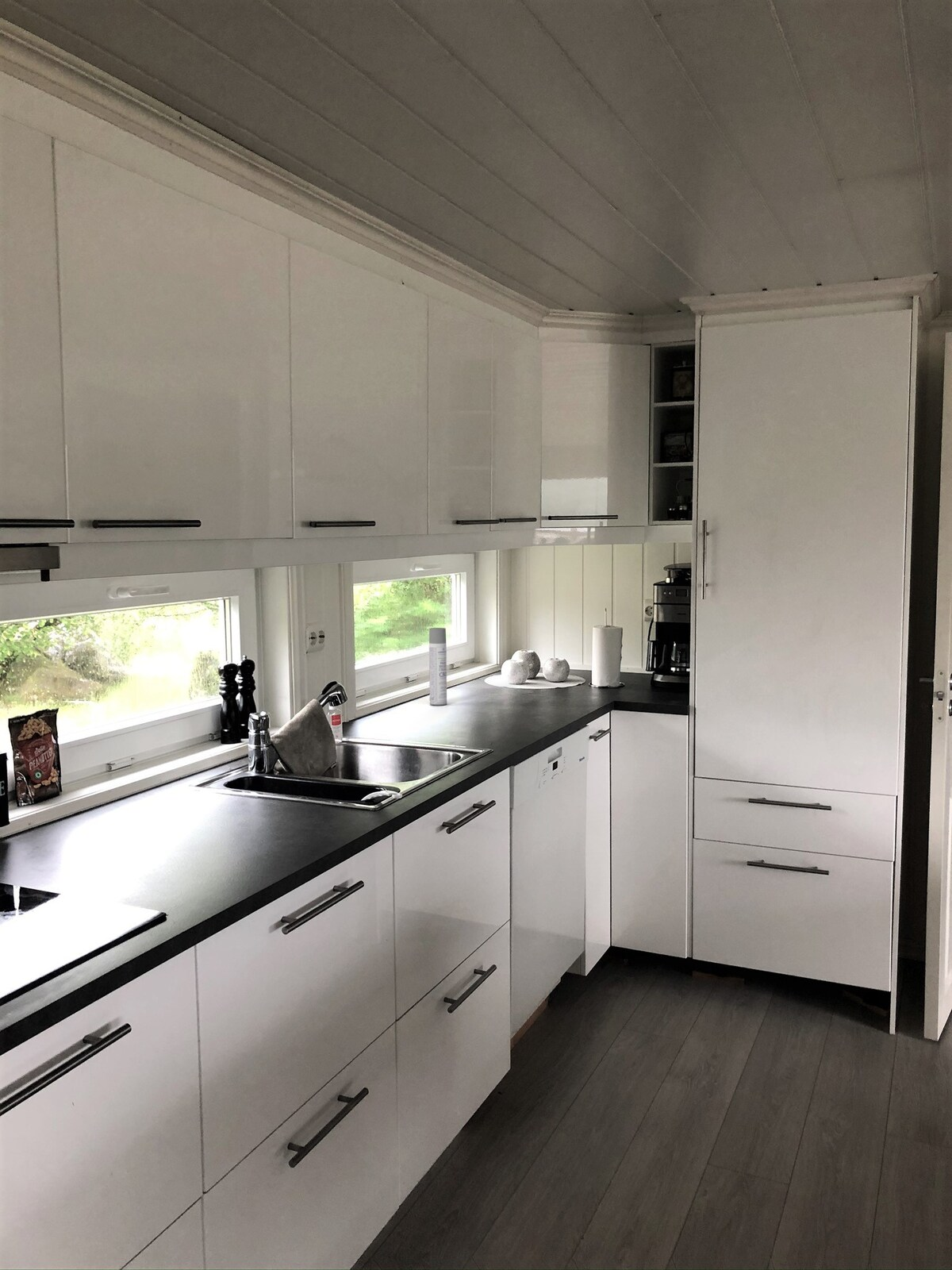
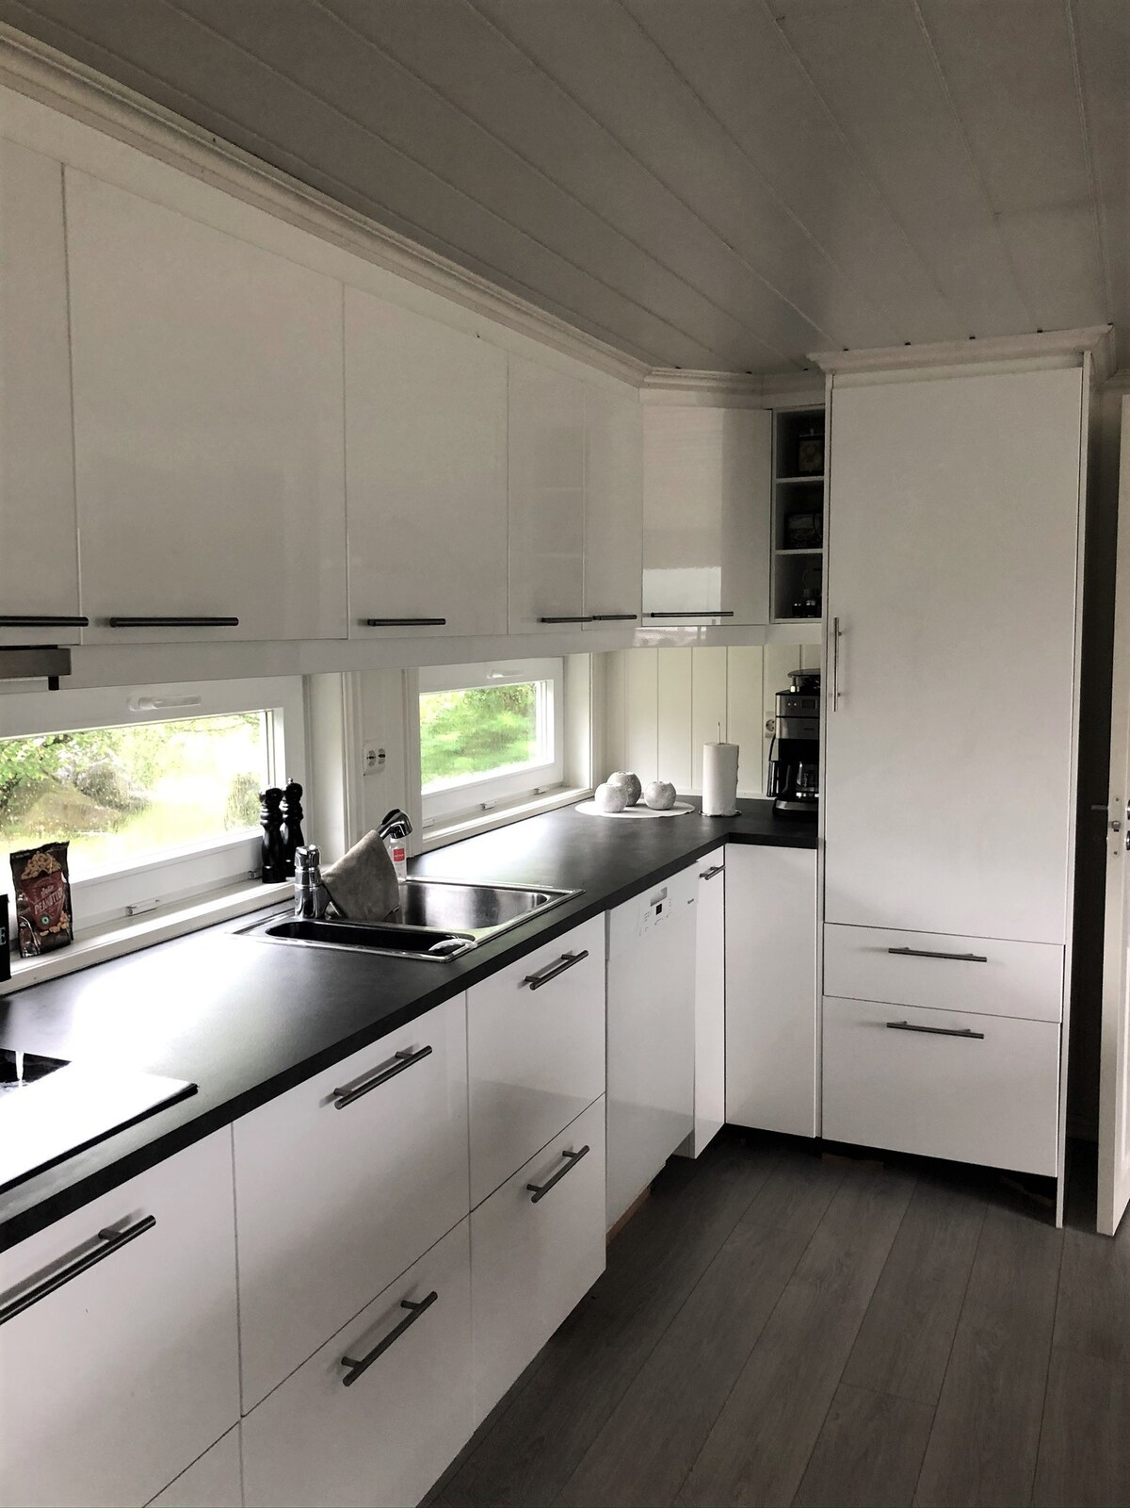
- spray bottle (437, 666)
